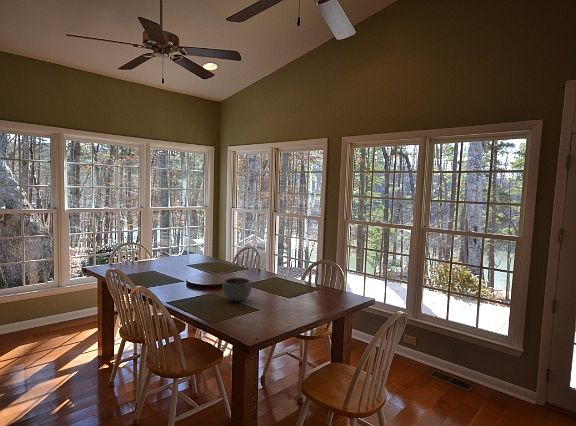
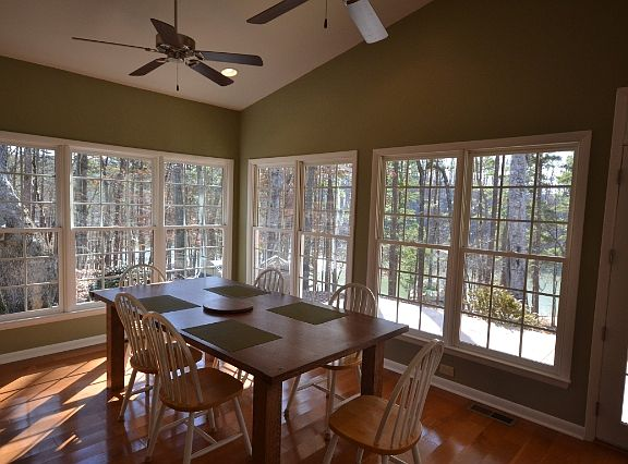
- bowl (236, 290)
